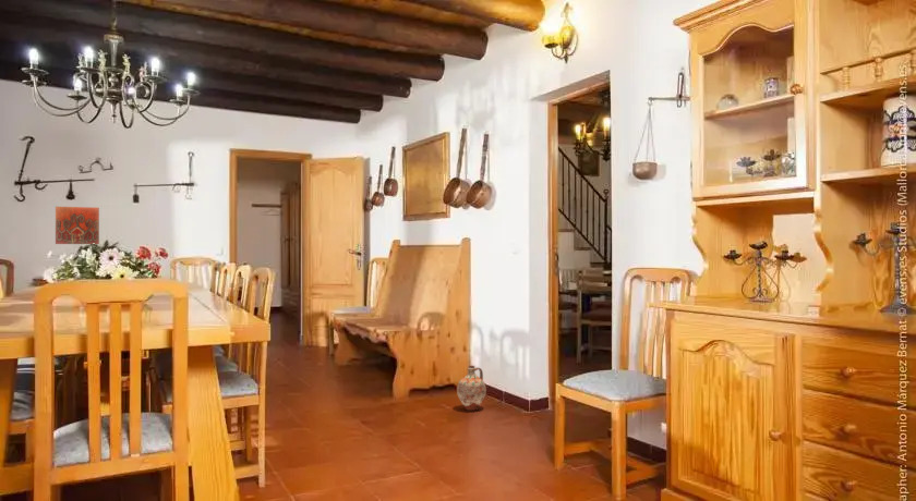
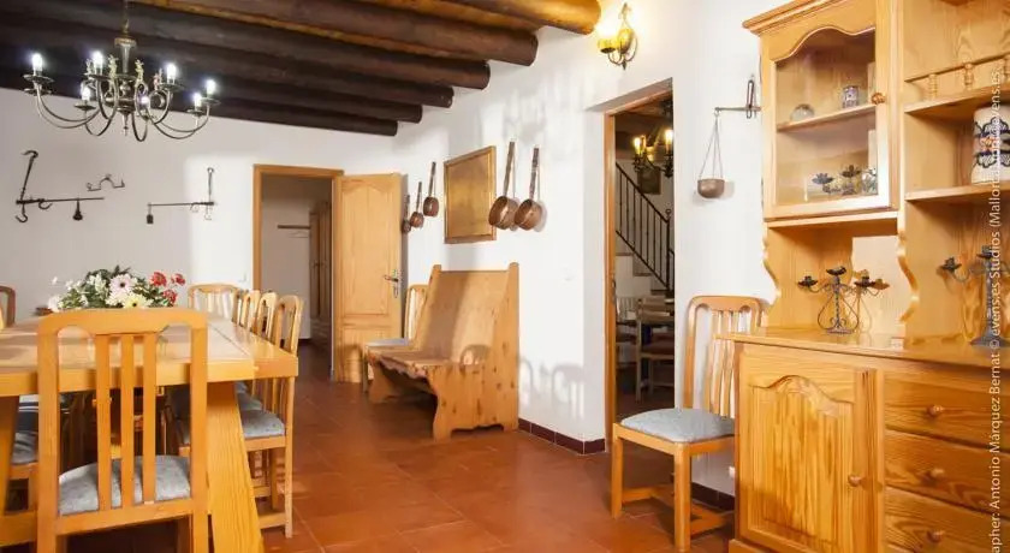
- decorative tile (77, 225)
- ceramic jug (471, 387)
